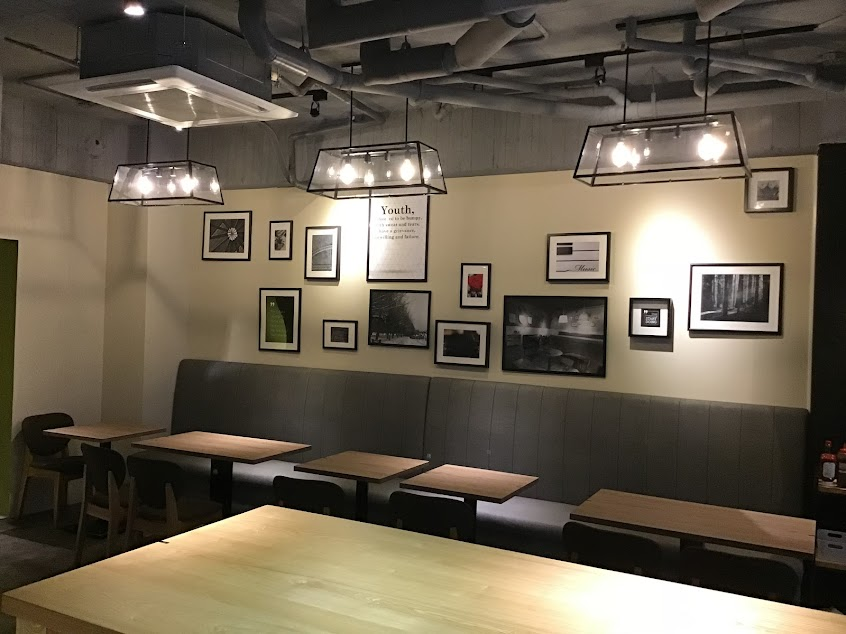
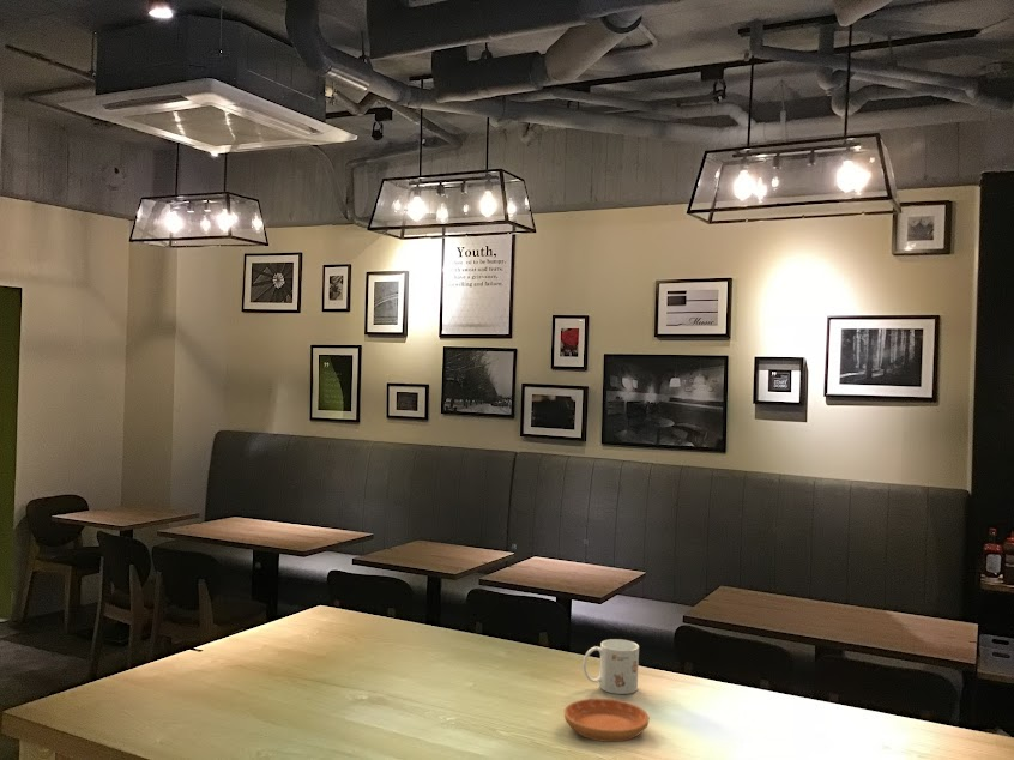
+ saucer (605, 720)
+ mug (610, 665)
